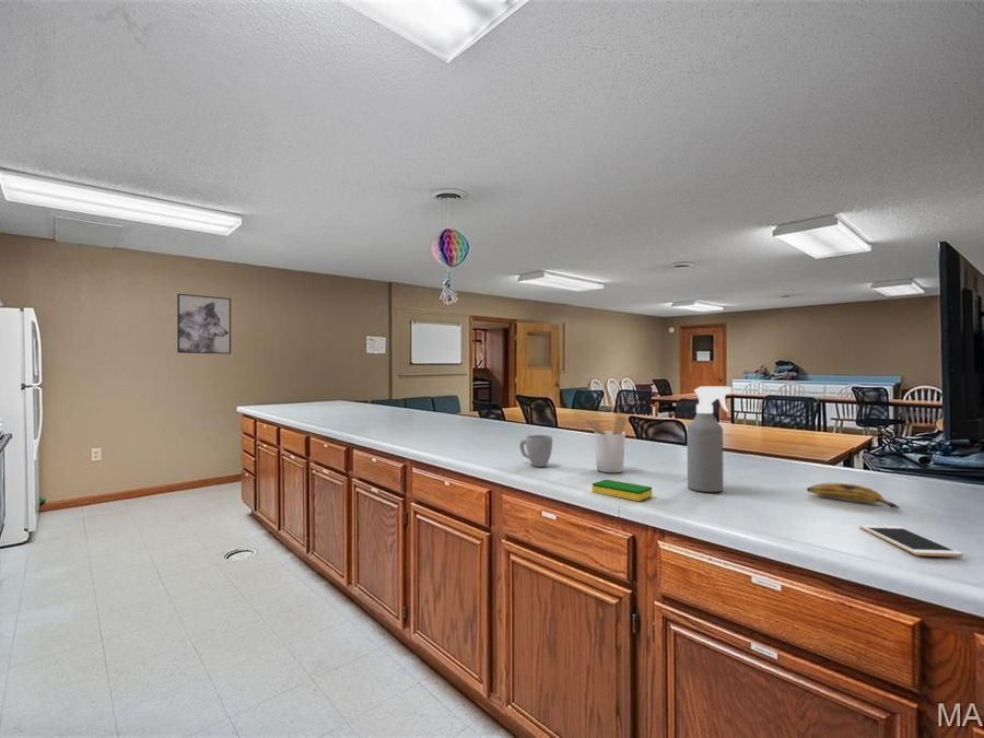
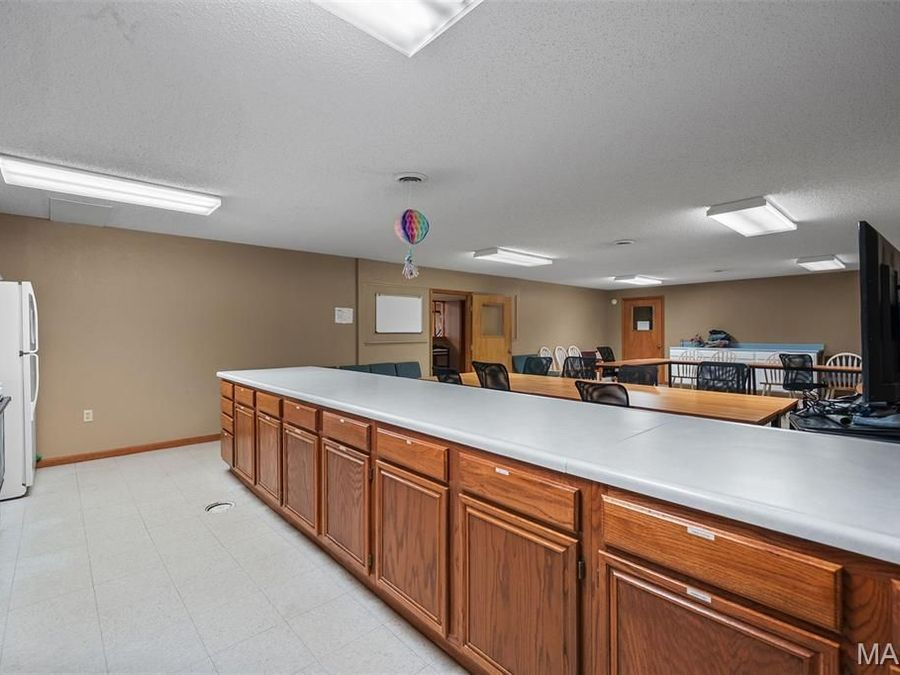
- dish sponge (621, 489)
- utensil holder (604, 443)
- spray bottle (710, 437)
- cell phone (906, 539)
- banana (852, 492)
- wall art (204, 325)
- mug (535, 450)
